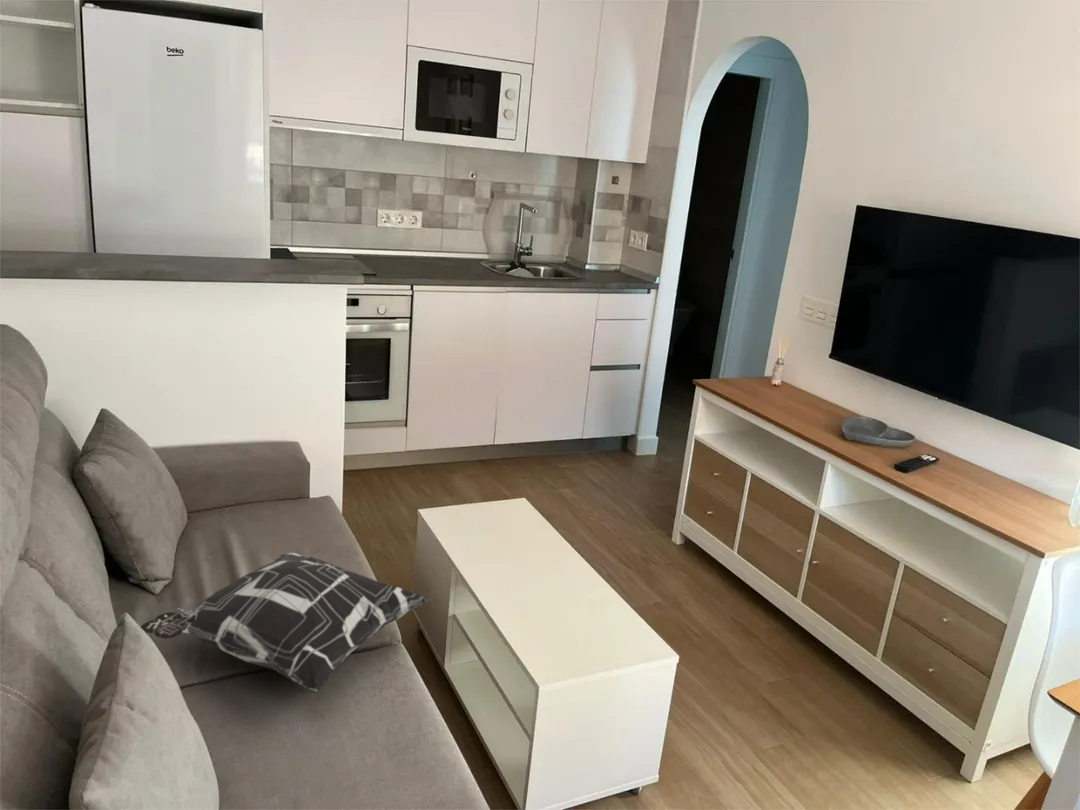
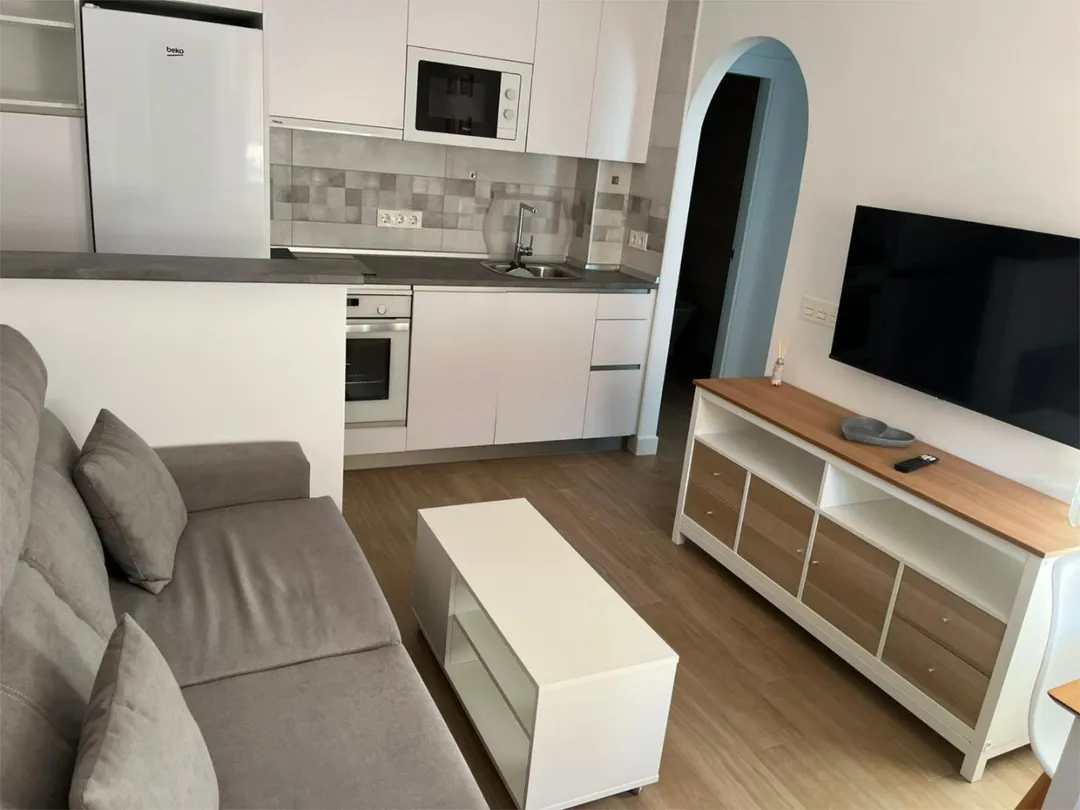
- decorative pillow (292, 612)
